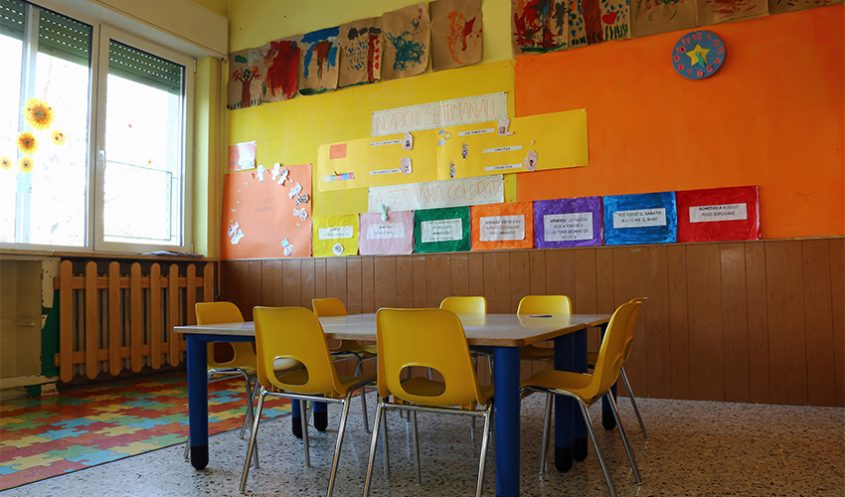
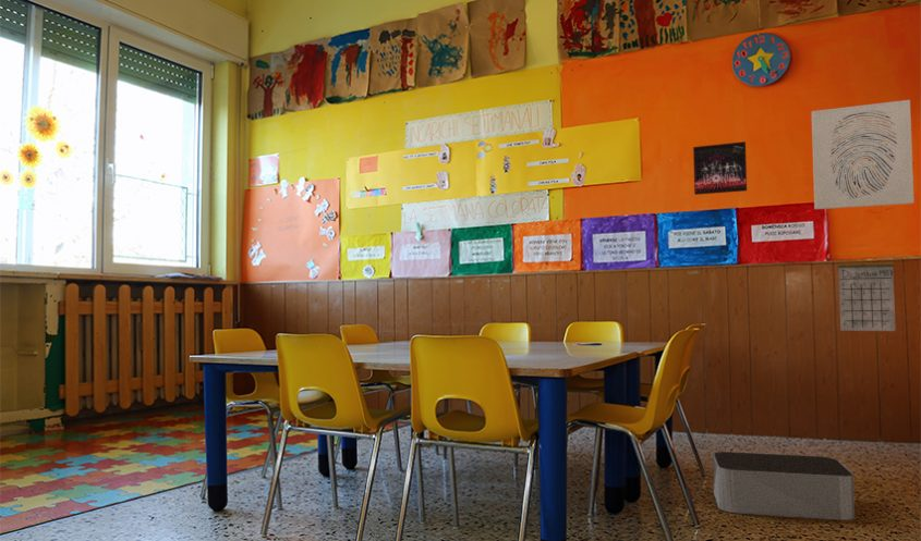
+ storage bin (778, 483)
+ album cover (719, 168)
+ wall art (860, 156)
+ calendar (865, 288)
